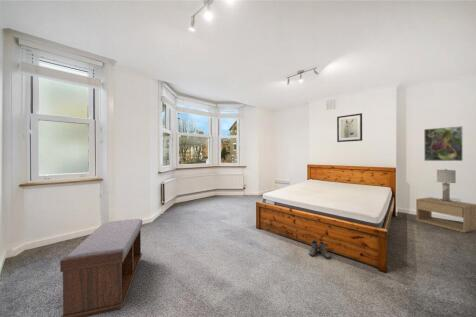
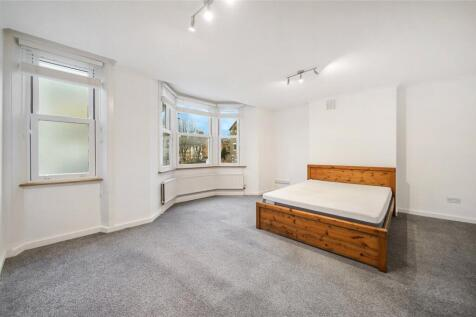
- lamp (446, 184)
- boots (317, 248)
- bench (112, 258)
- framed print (442, 144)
- nightstand (445, 213)
- wall art (349, 128)
